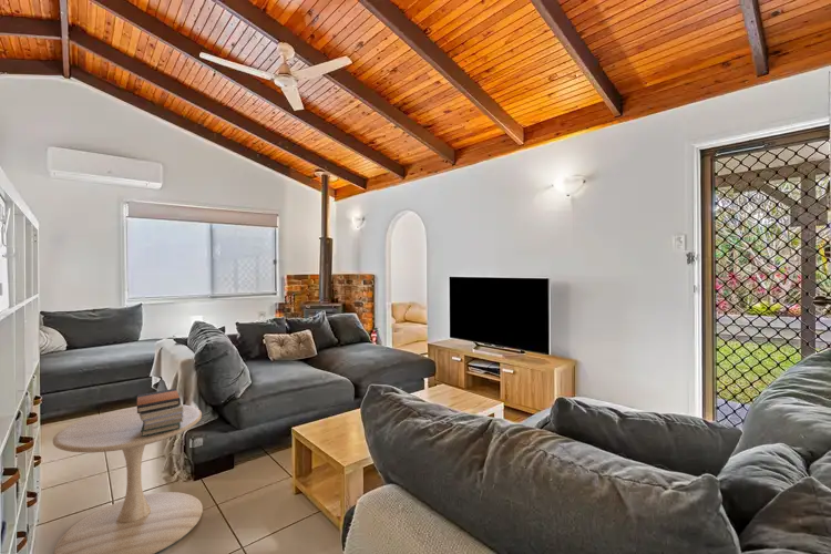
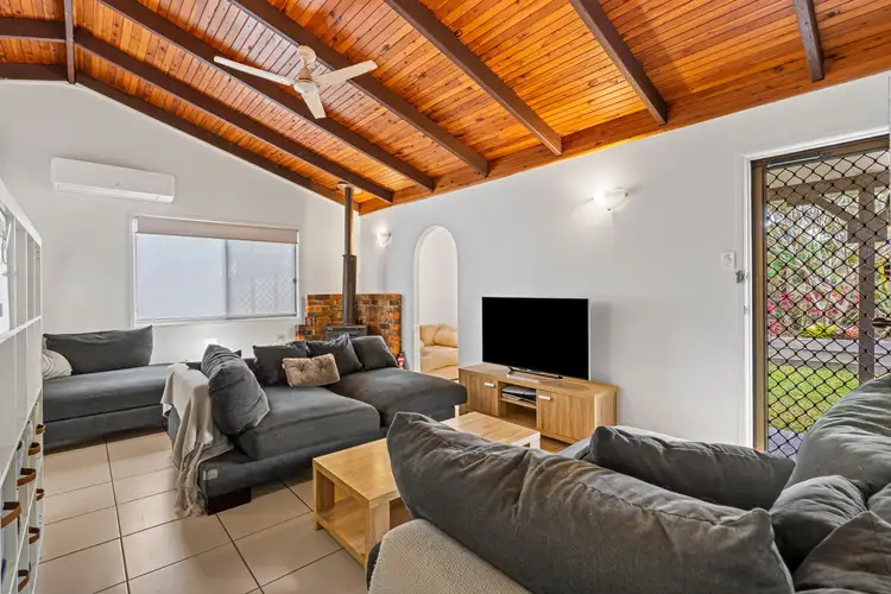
- side table (134, 474)
- book stack (161, 409)
